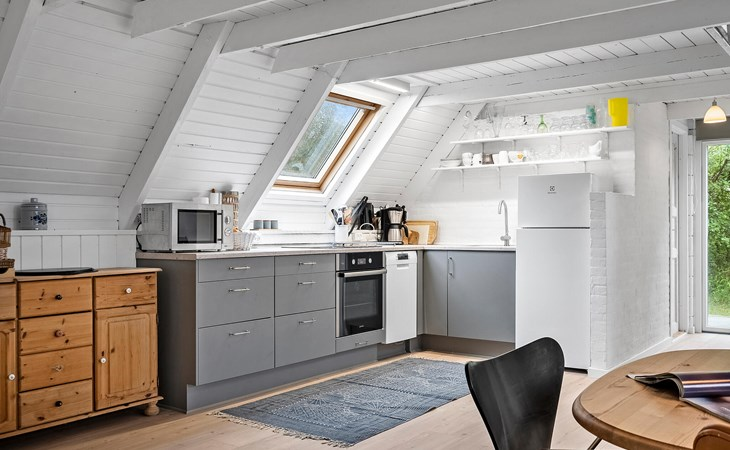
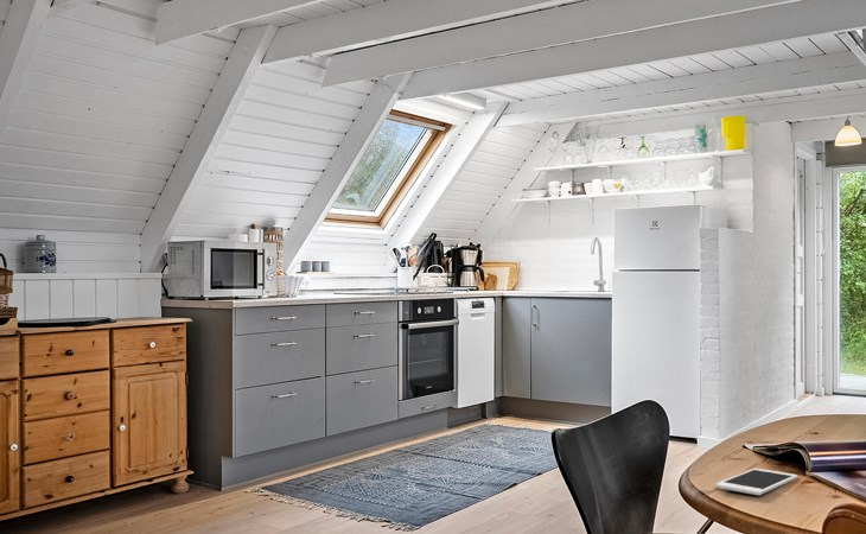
+ cell phone (757, 481)
